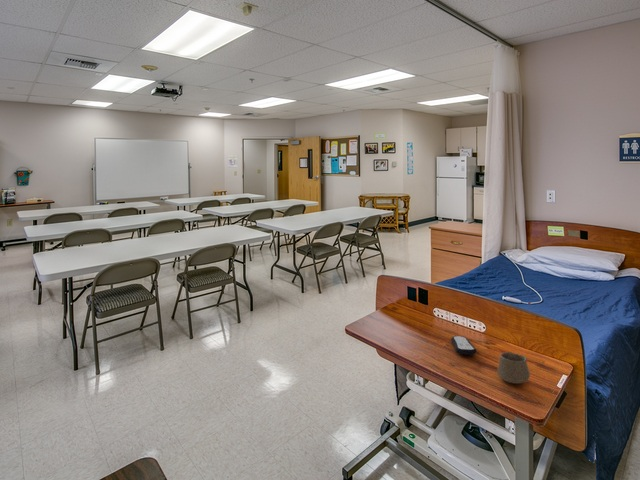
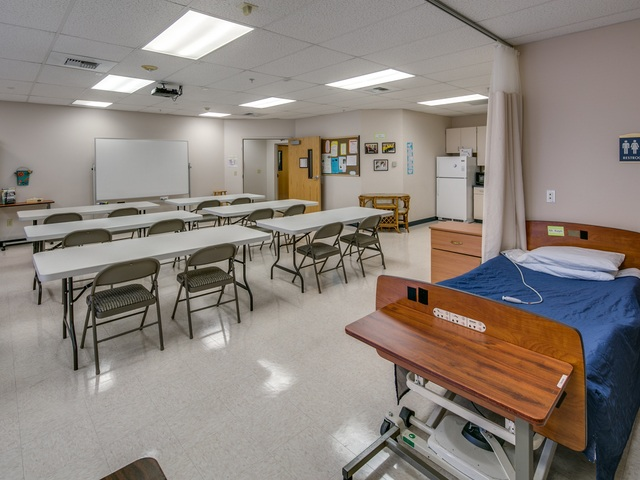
- cup (512, 368)
- remote control (462, 344)
